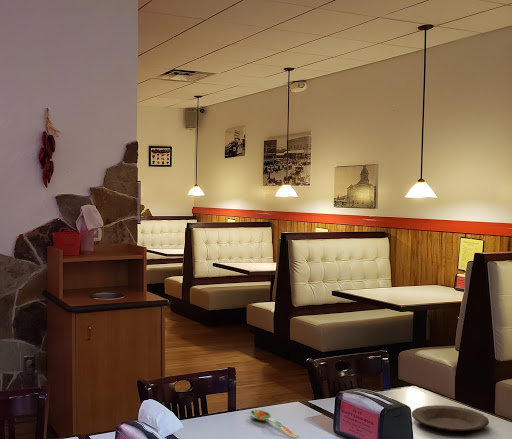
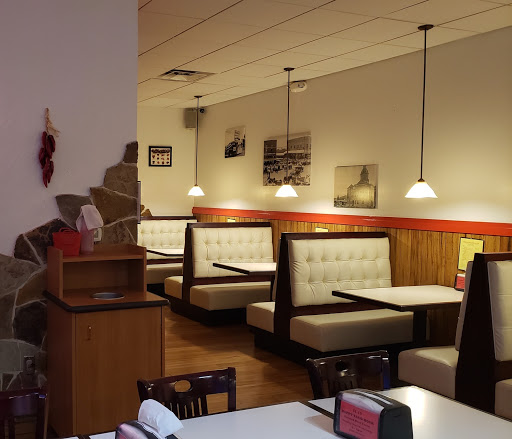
- spoon (273, 422)
- plate (449, 420)
